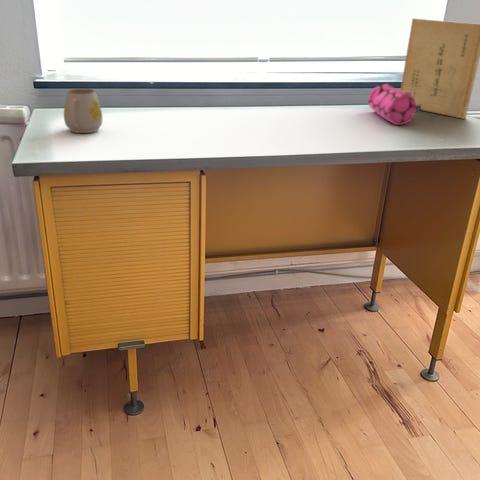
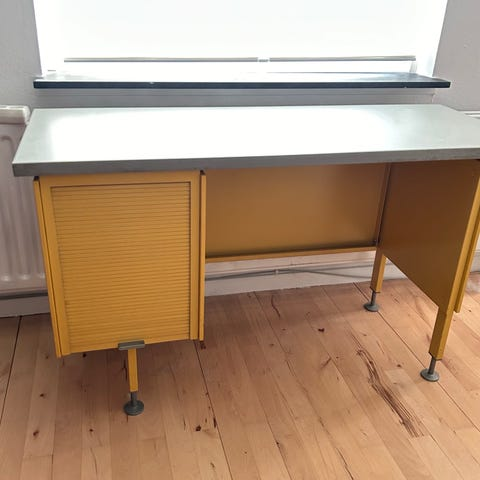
- pencil case (392, 102)
- book (439, 68)
- mug (80, 111)
